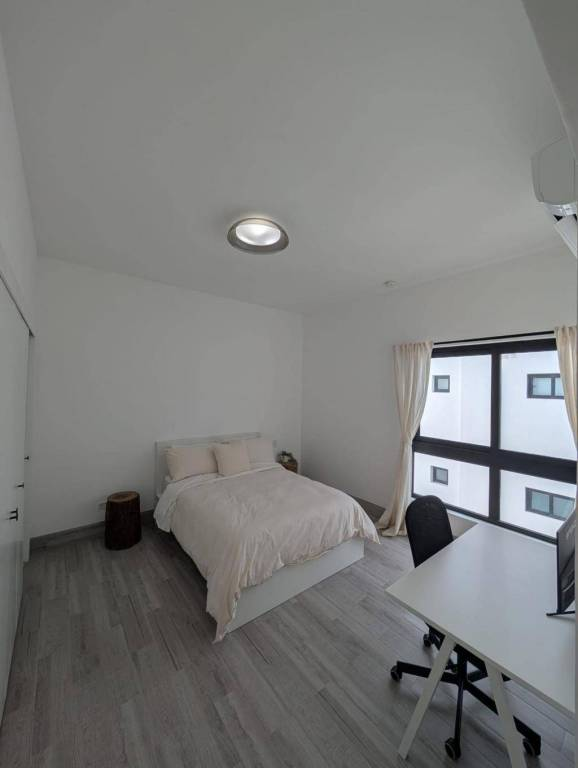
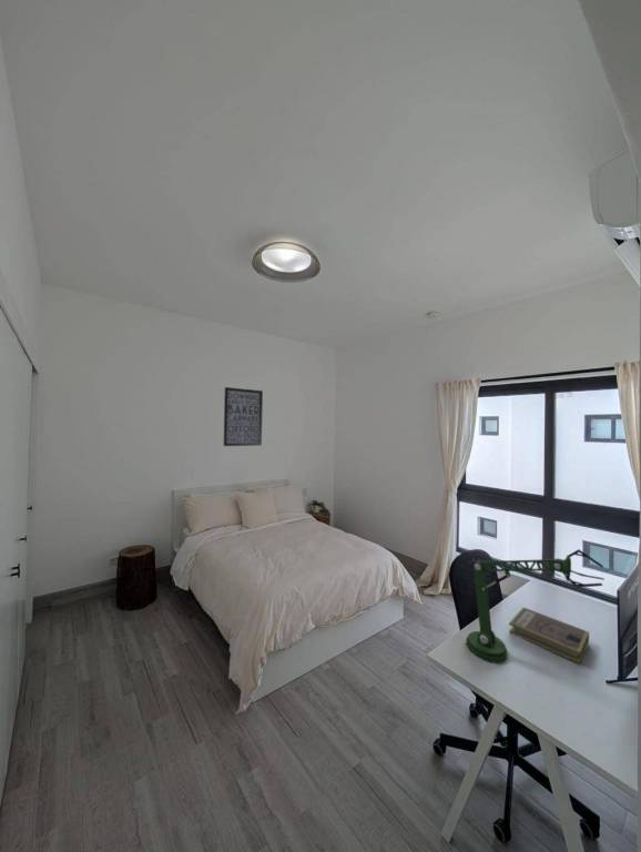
+ wall art (243, 417)
+ desk lamp (509, 576)
+ book (548, 631)
